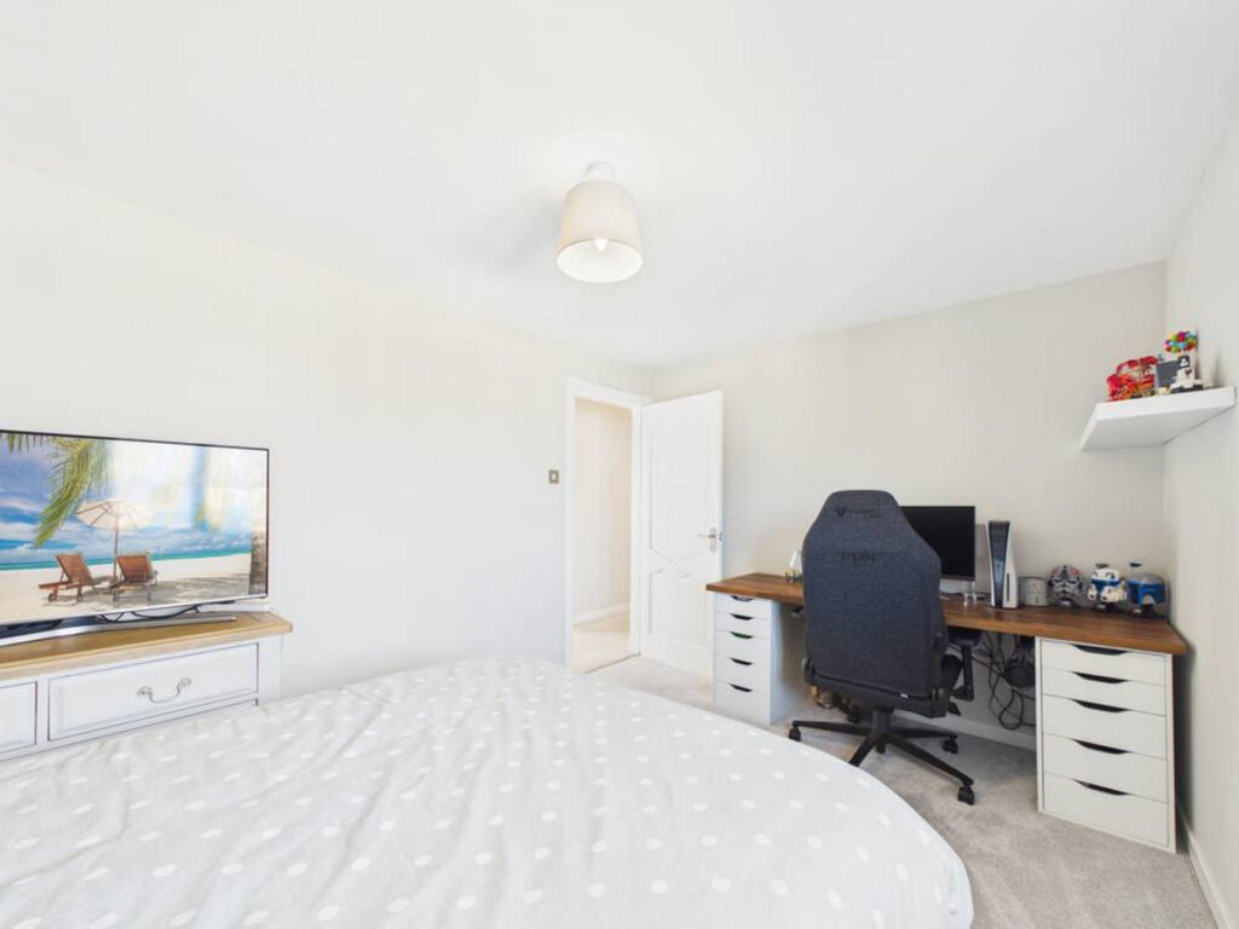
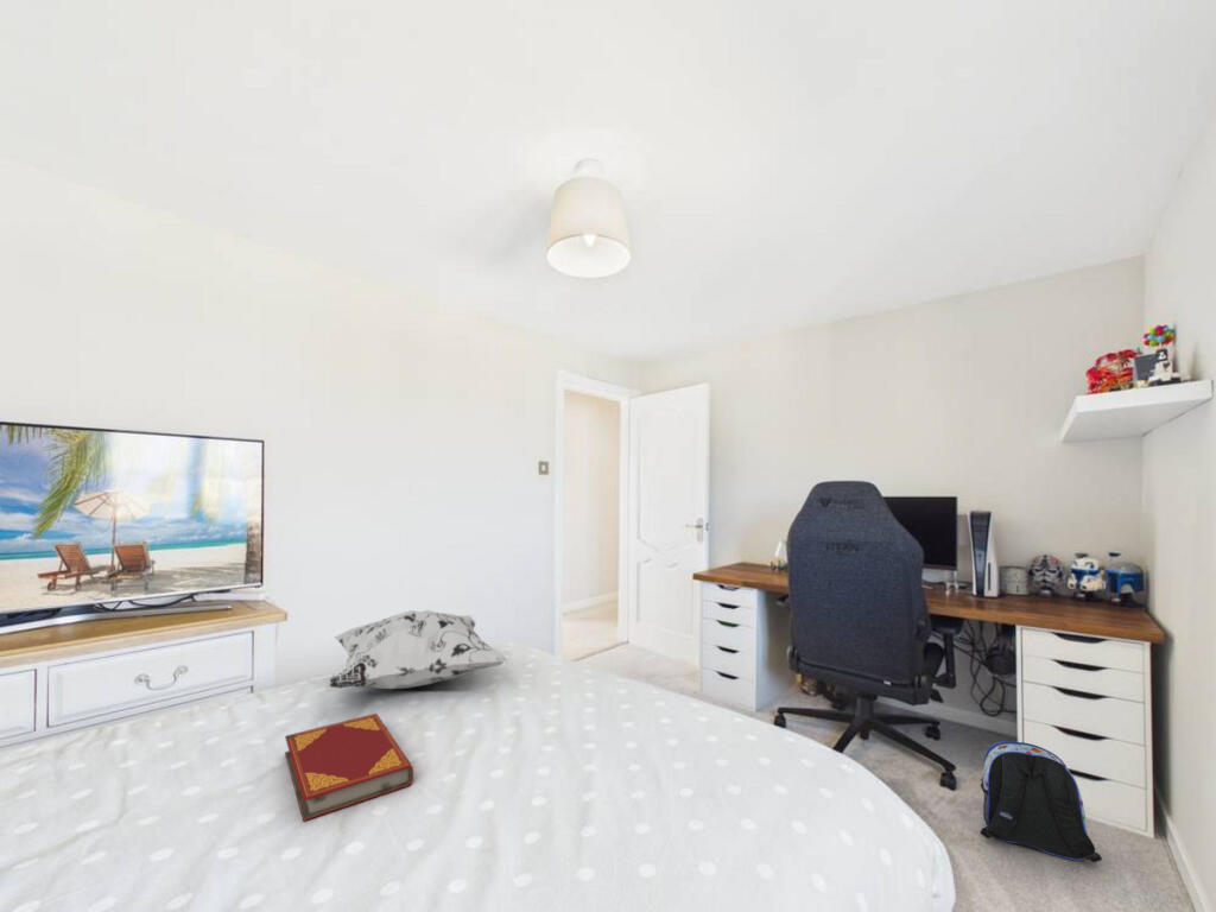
+ hardback book (346, 759)
+ backpack (1031, 792)
+ decorative pillow (414, 648)
